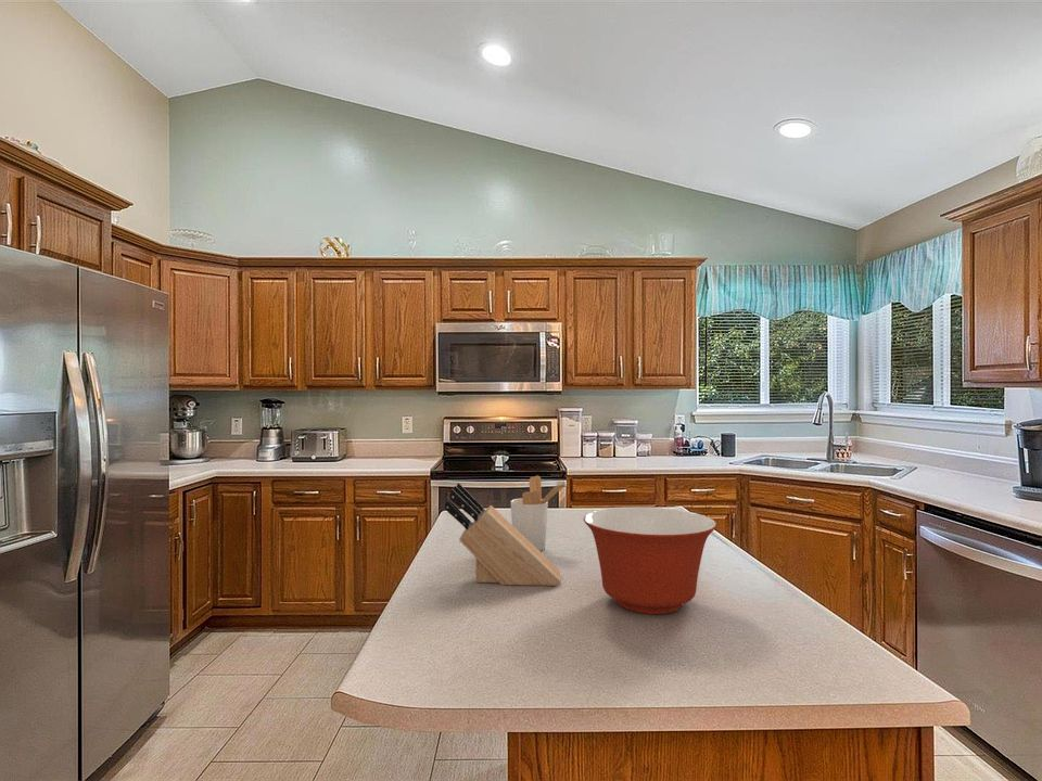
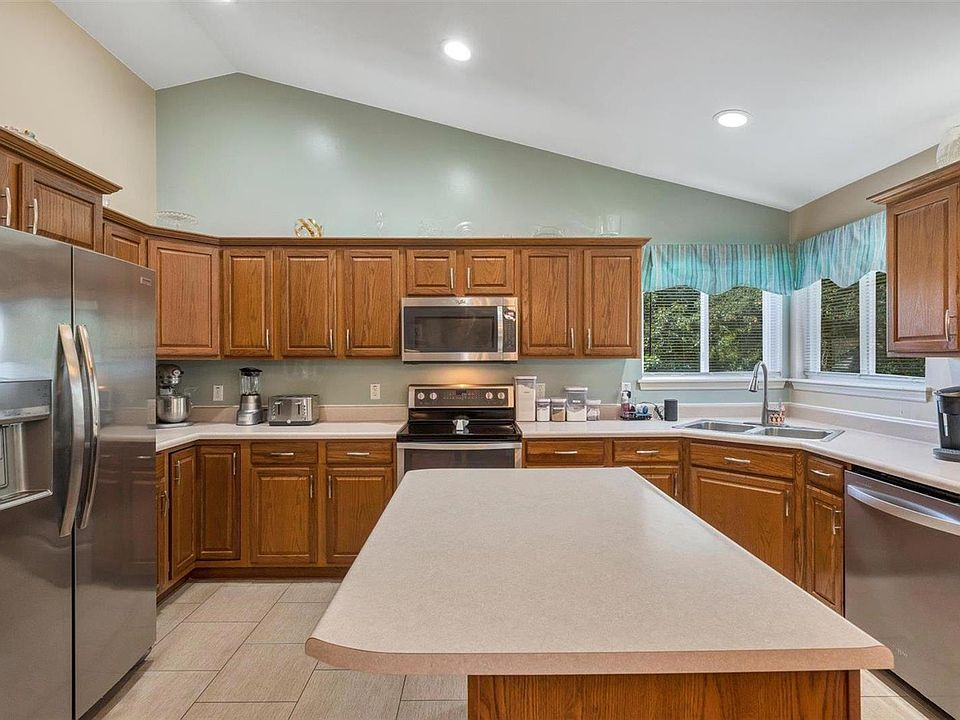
- knife block (501, 532)
- mixing bowl (648, 560)
- utensil holder (538, 513)
